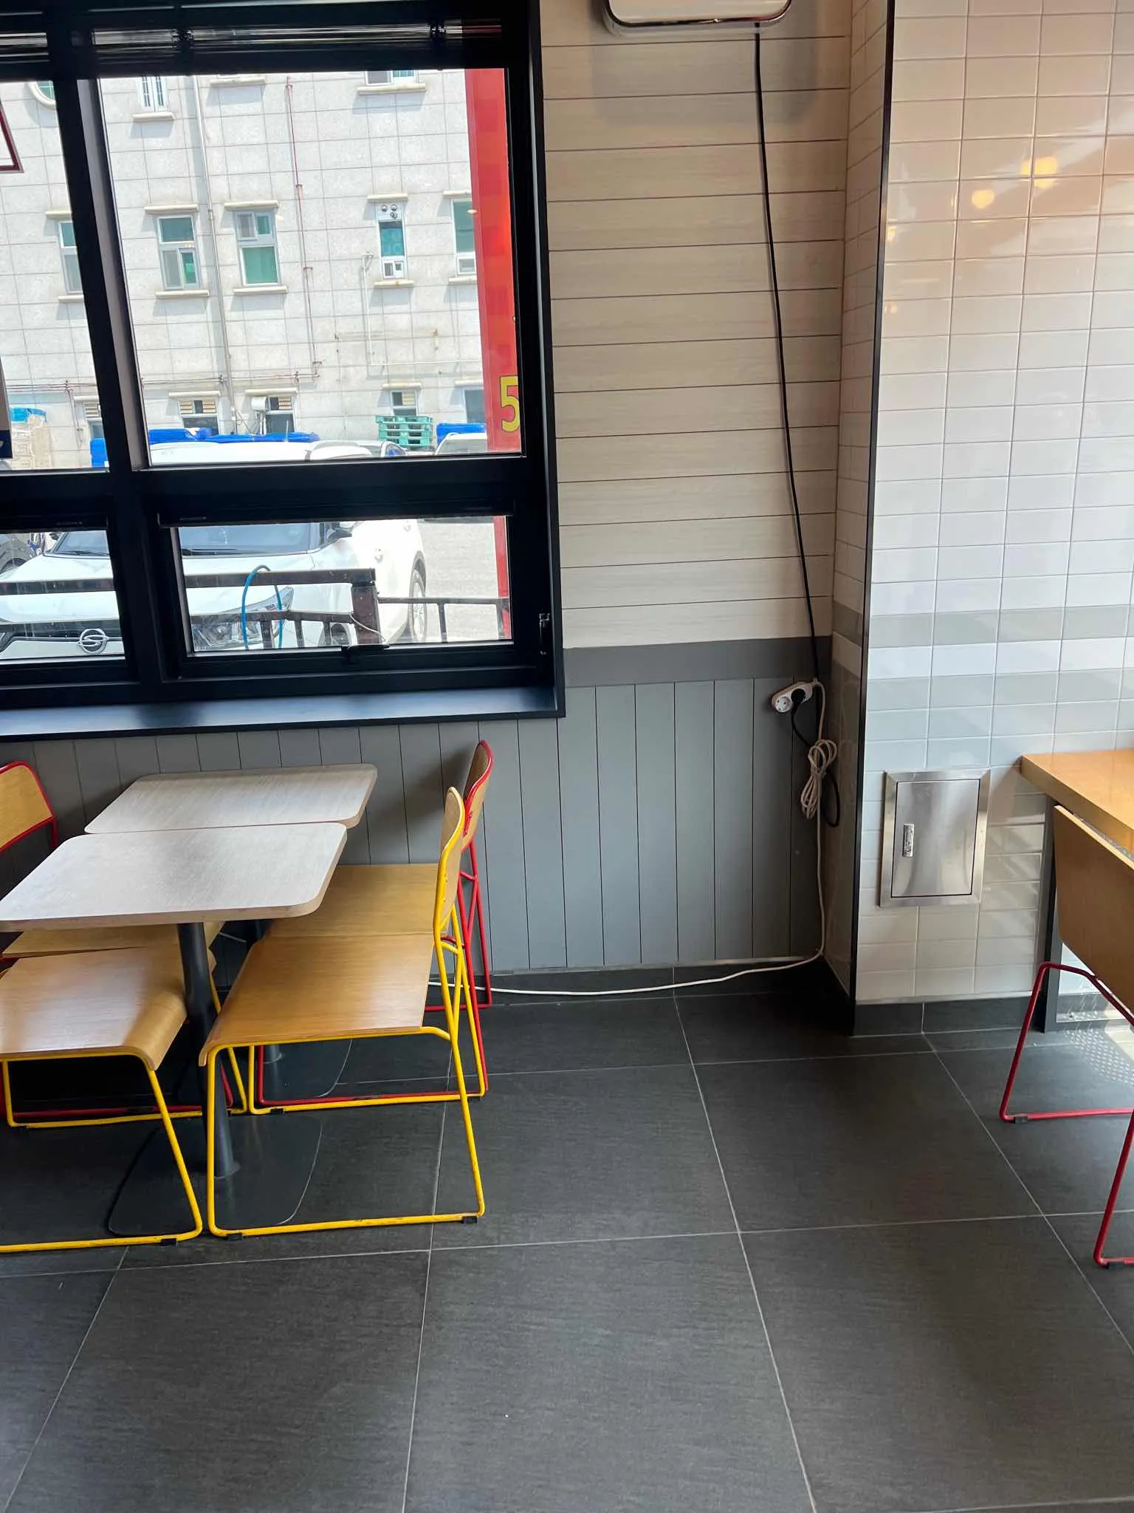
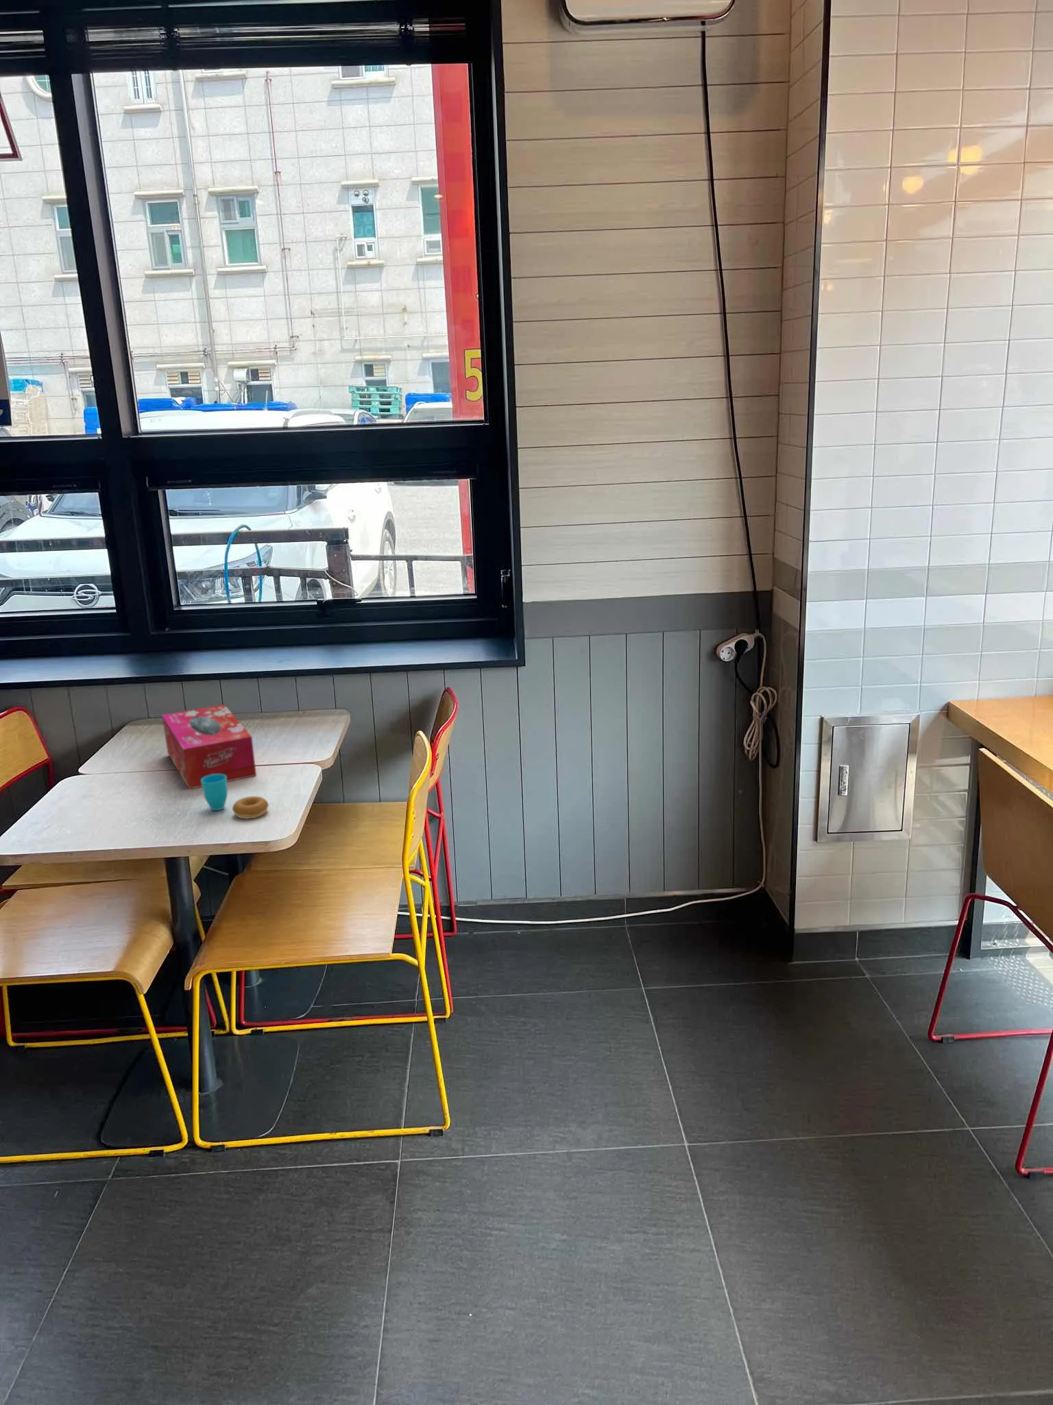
+ tissue box (208, 745)
+ cup (238, 800)
